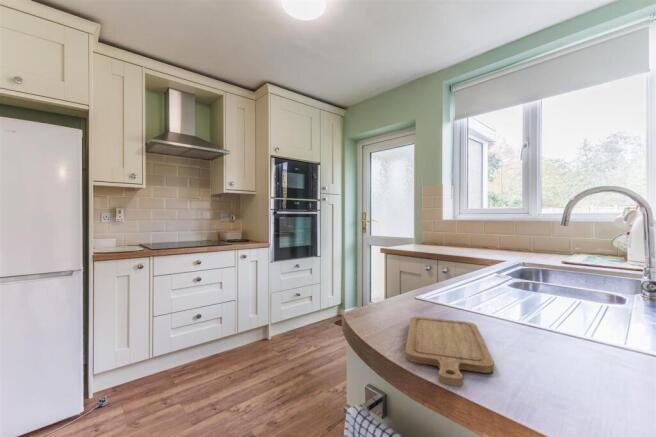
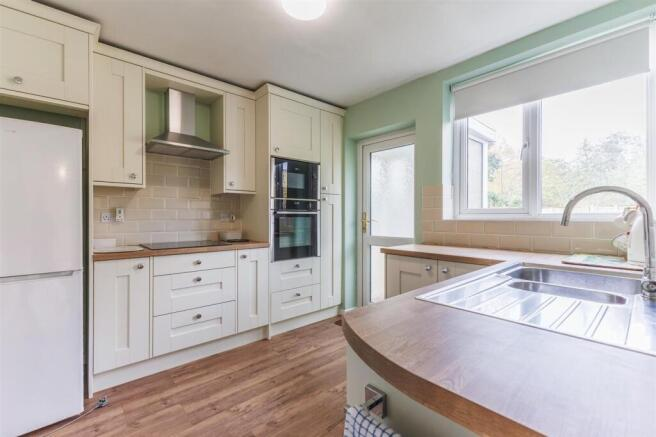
- chopping board (445, 344)
